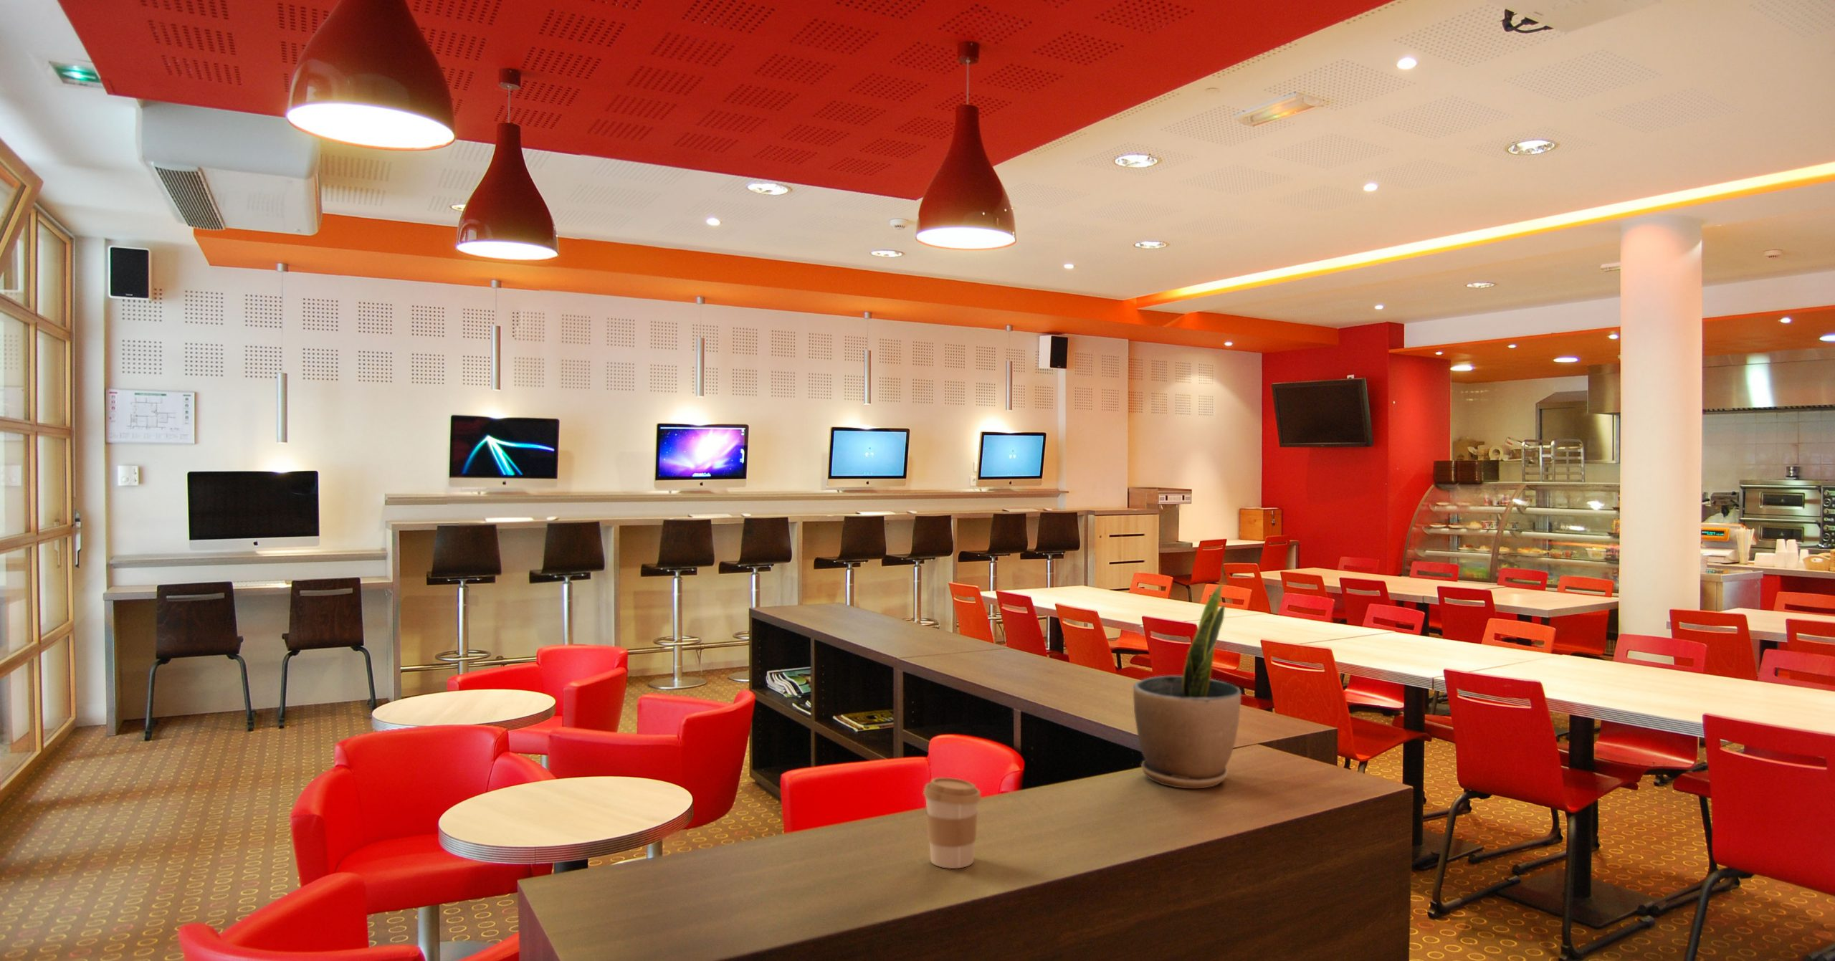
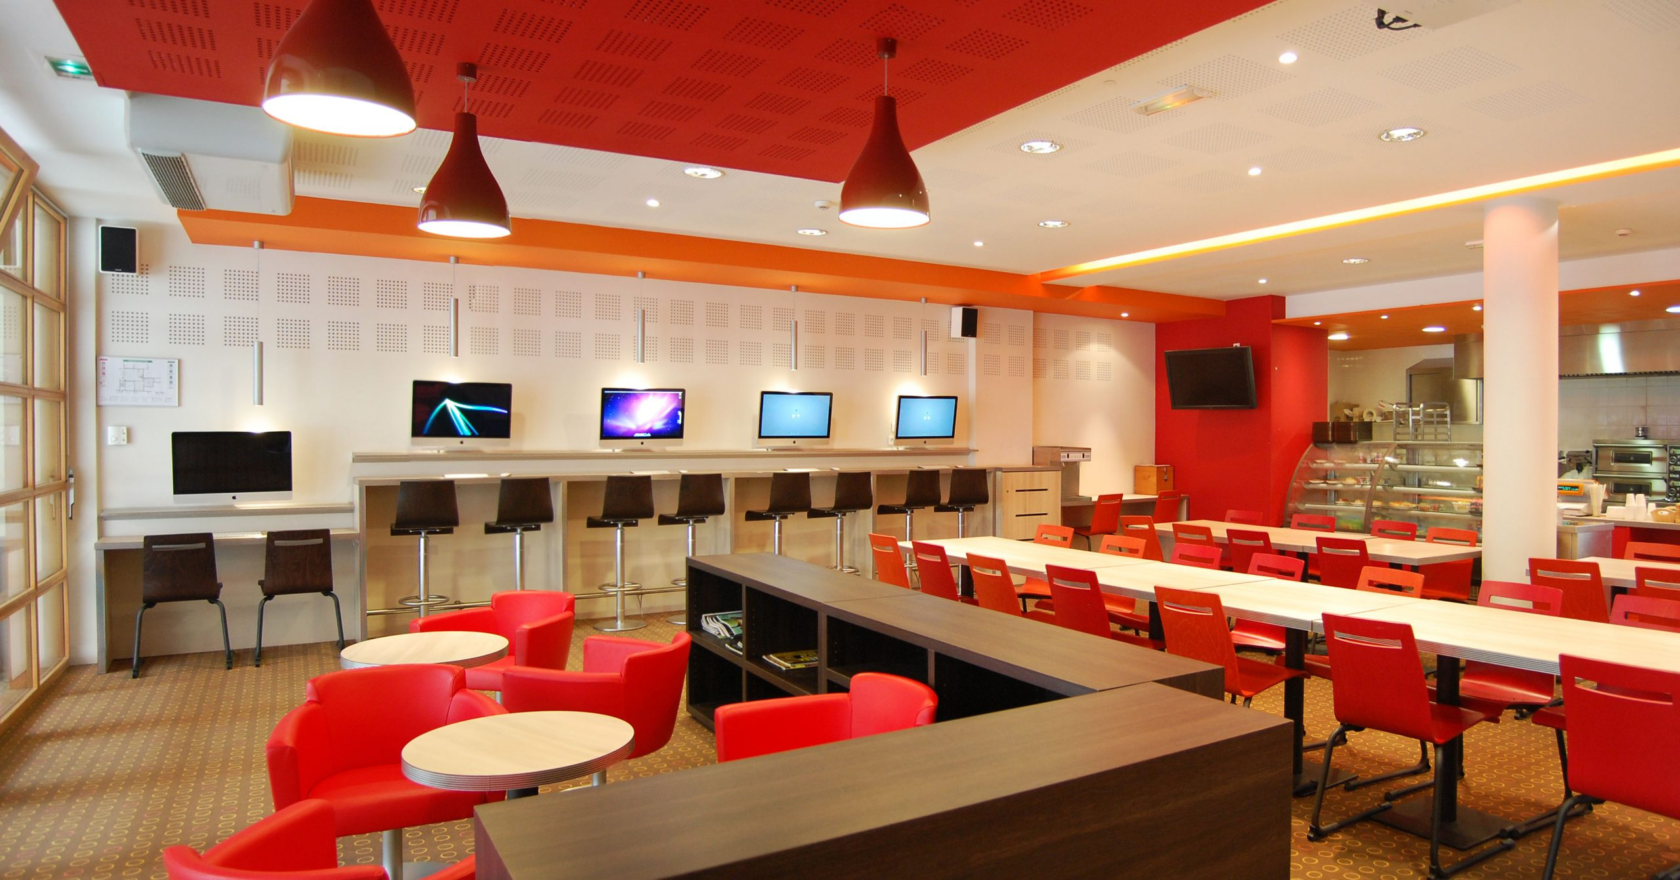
- potted plant (1186, 682)
- coffee cup (951, 820)
